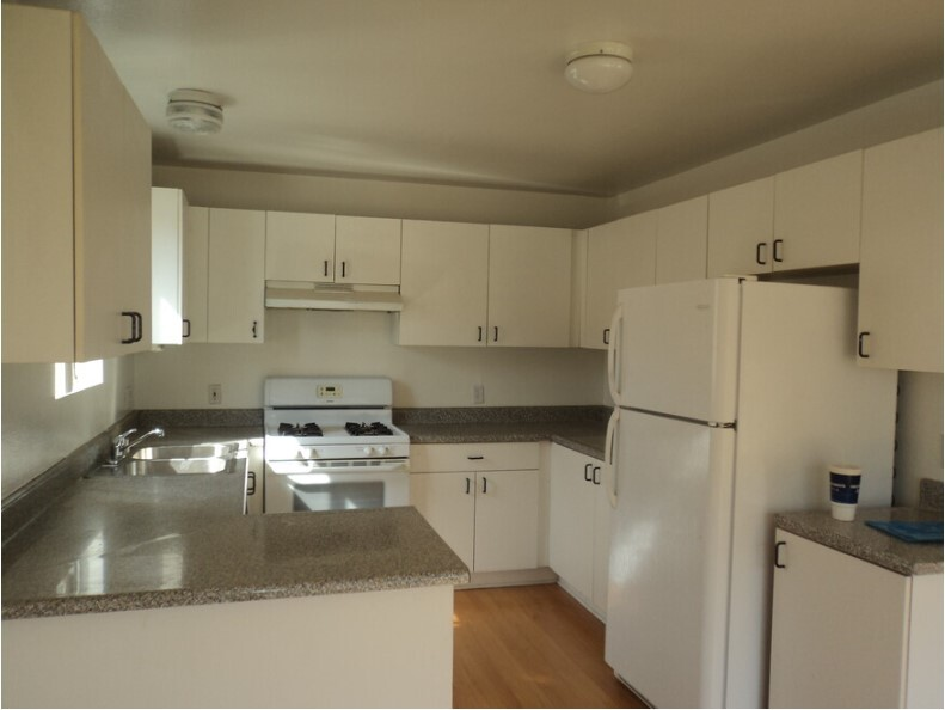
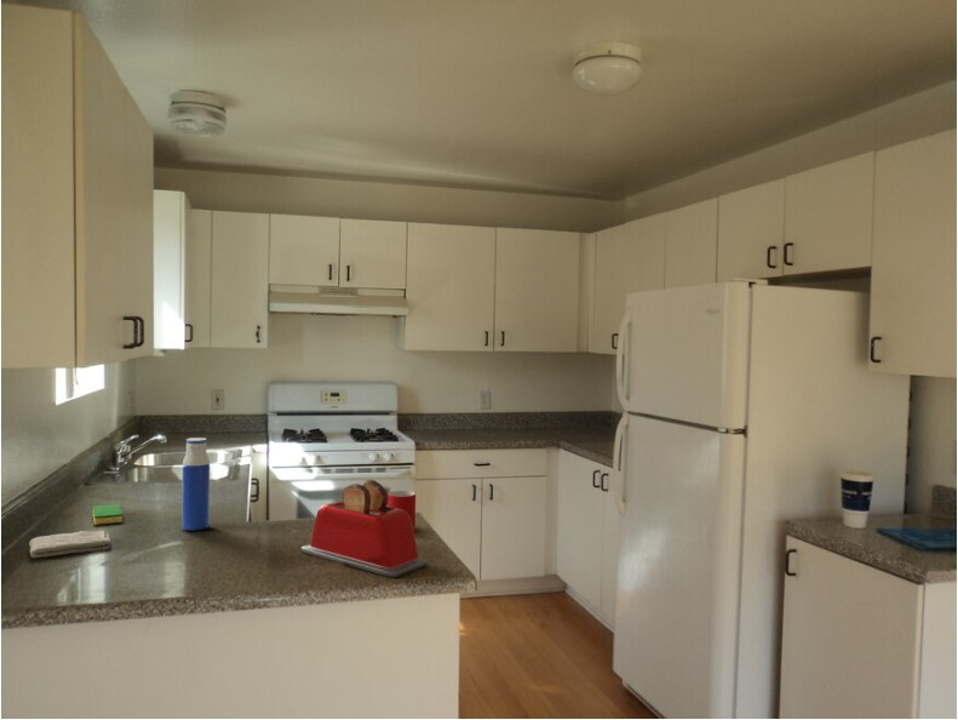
+ washcloth (70, 543)
+ toaster (363, 520)
+ dish sponge (107, 514)
+ water bottle (195, 482)
+ mug (397, 508)
